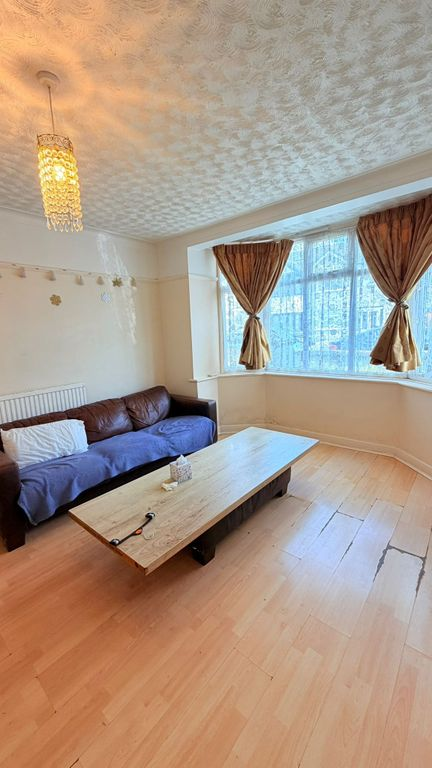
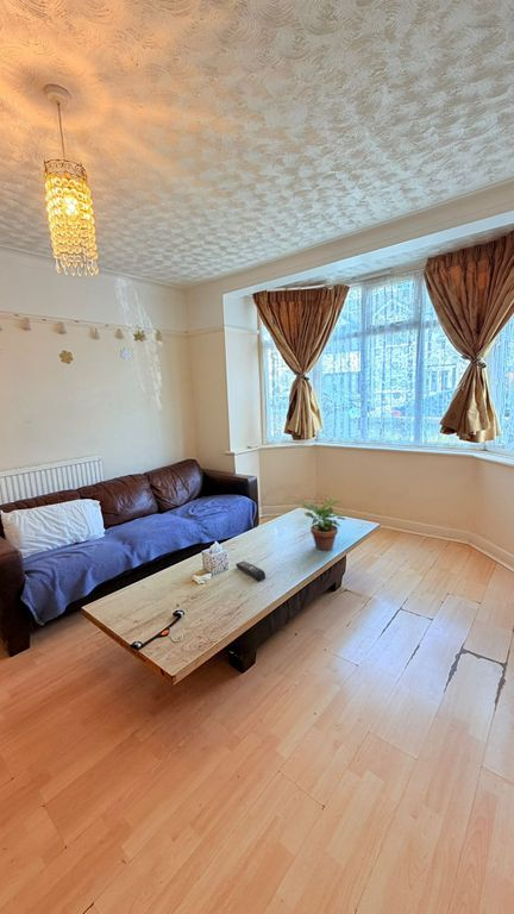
+ potted plant (319, 525)
+ remote control (250, 569)
